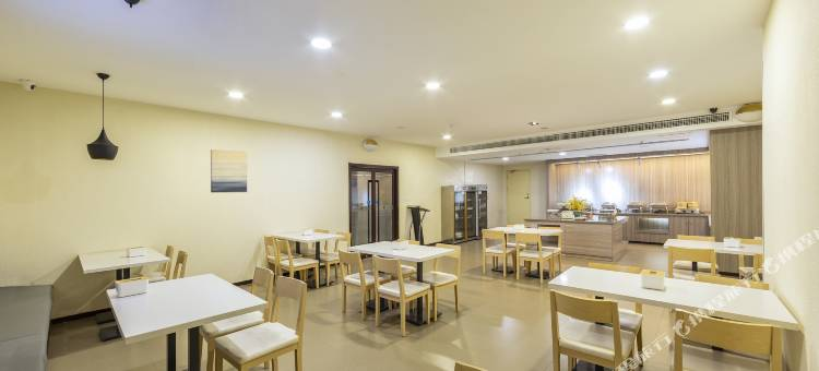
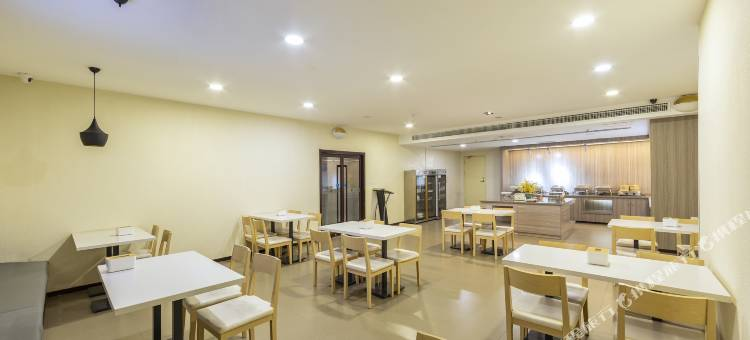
- wall art (229, 171)
